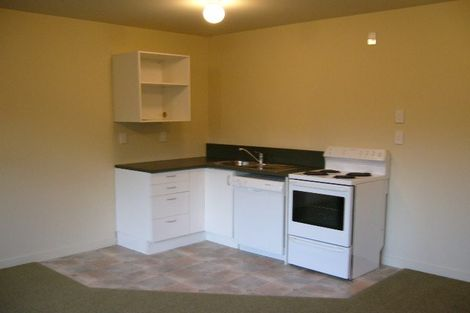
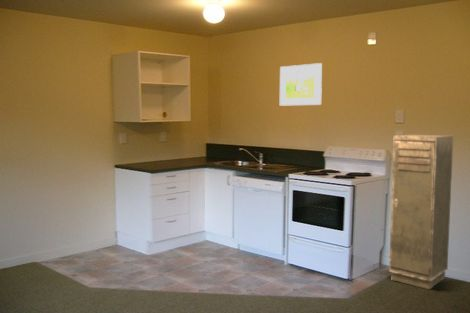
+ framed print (299, 85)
+ storage cabinet (420, 208)
